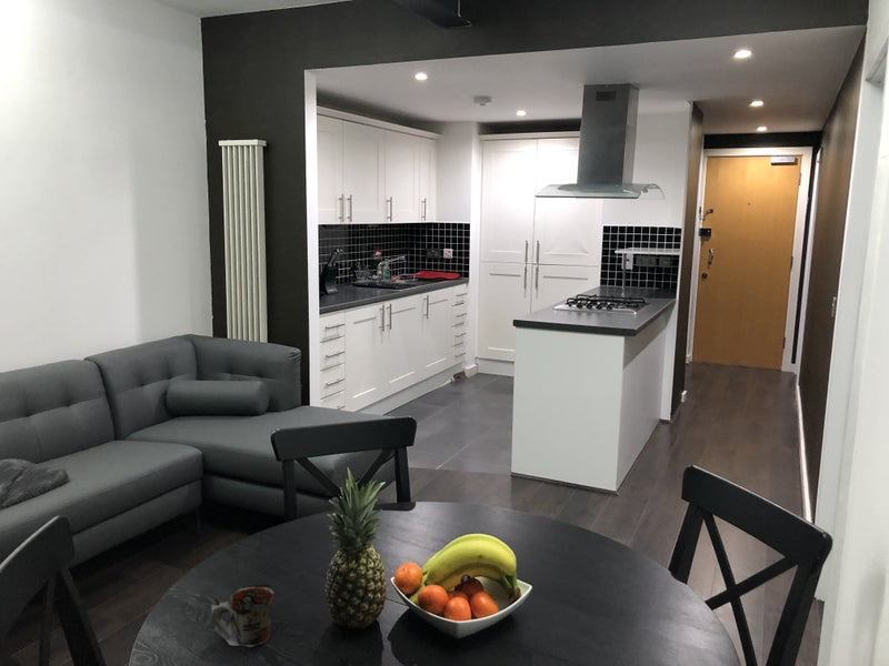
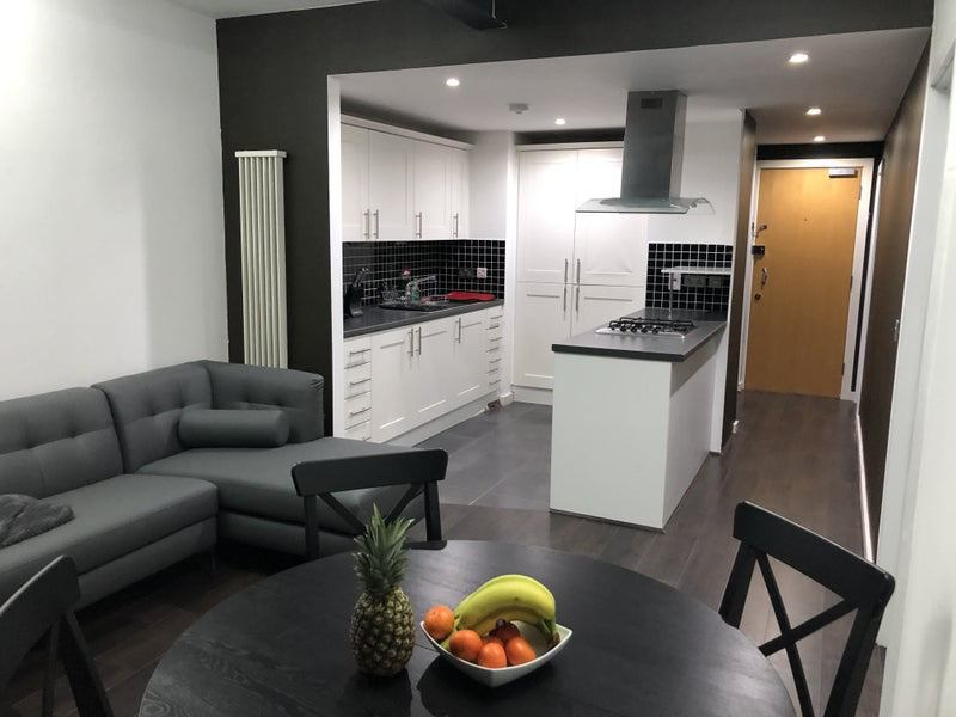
- mug (242, 616)
